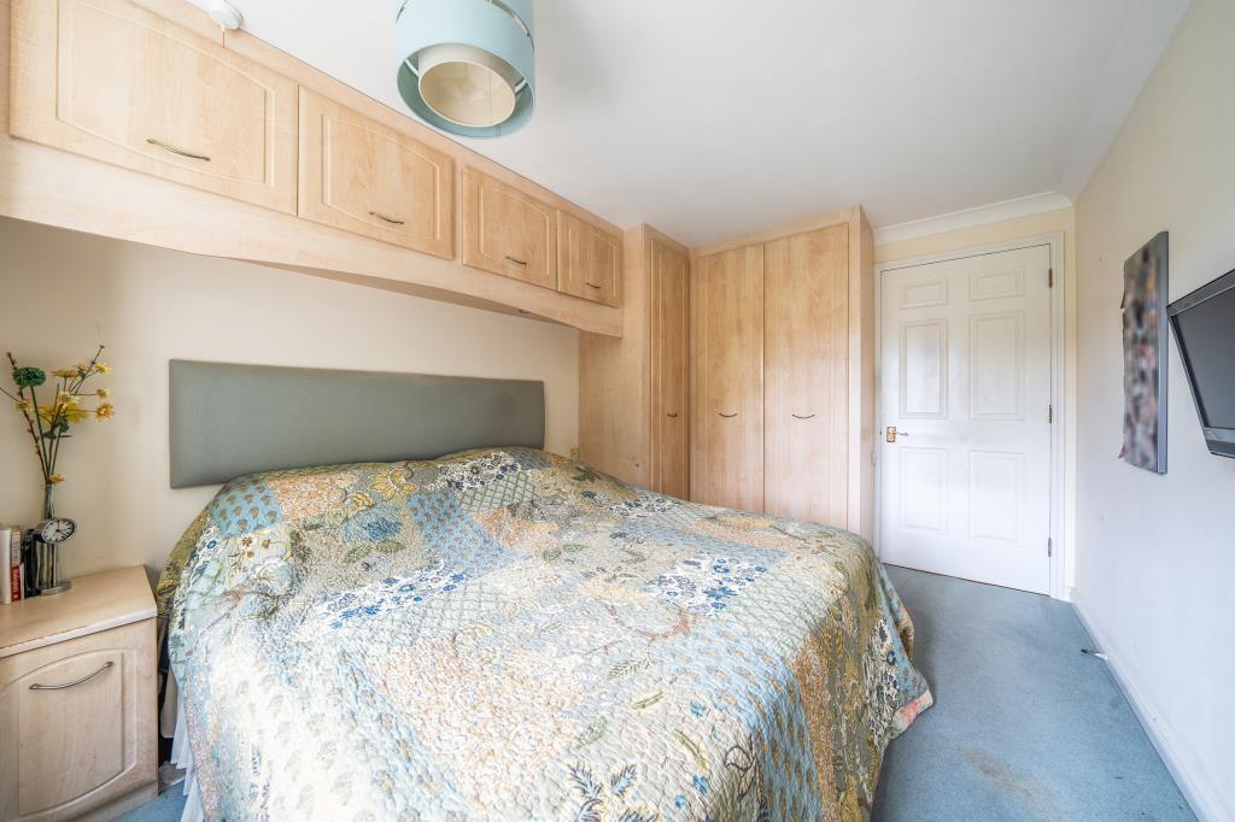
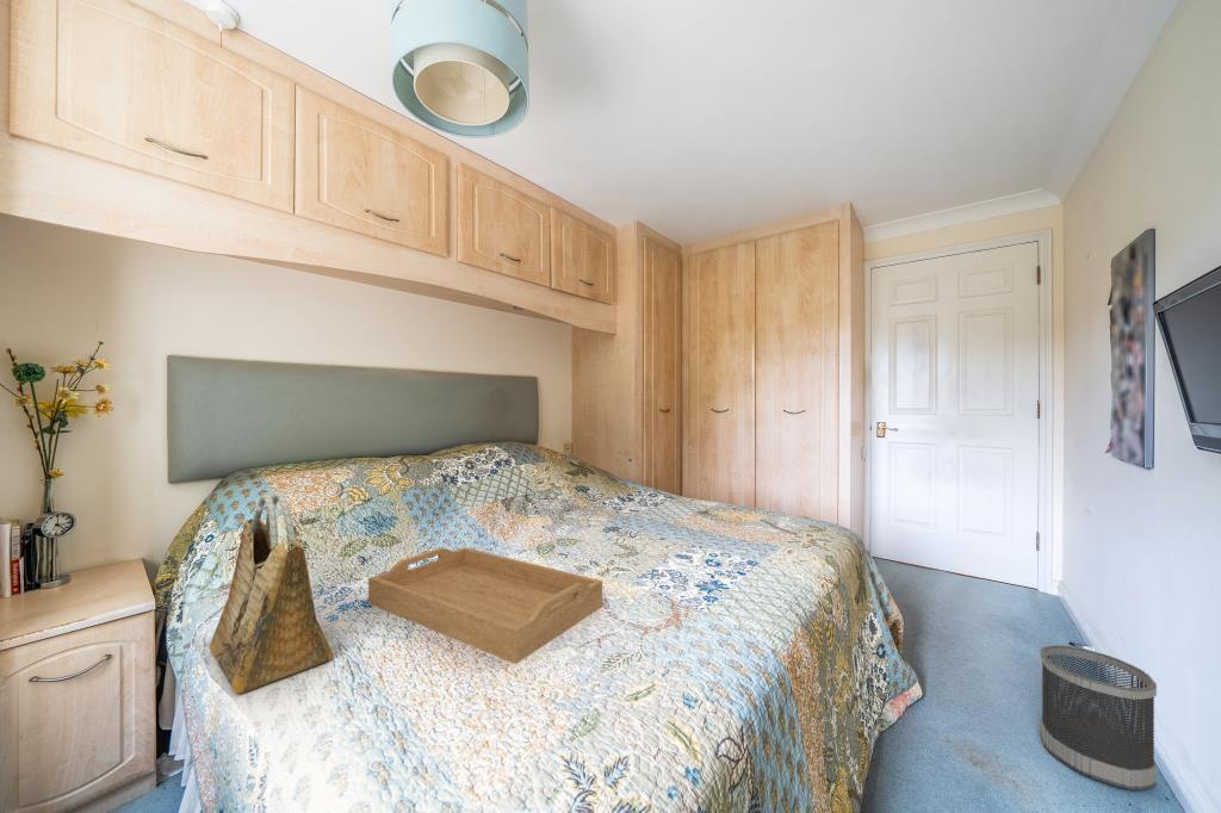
+ serving tray (484, 588)
+ wastebasket (1093, 710)
+ grocery bag (269, 573)
